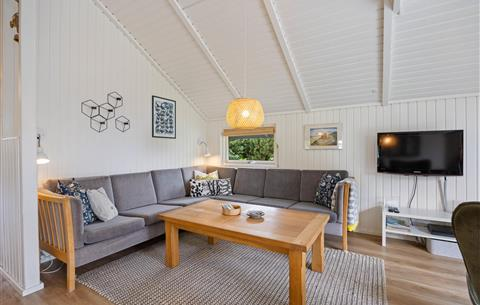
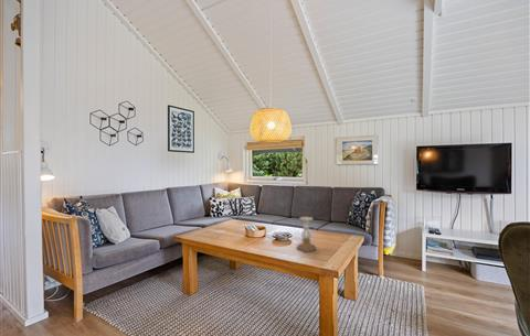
+ candle holder (306, 234)
